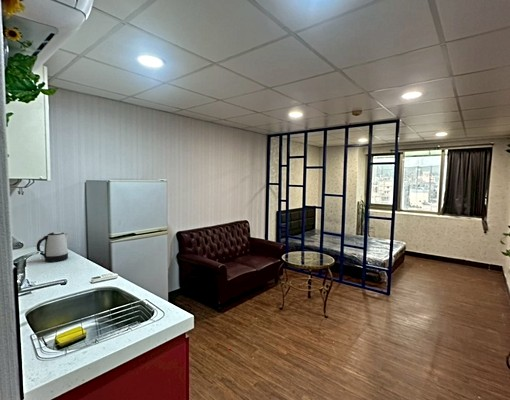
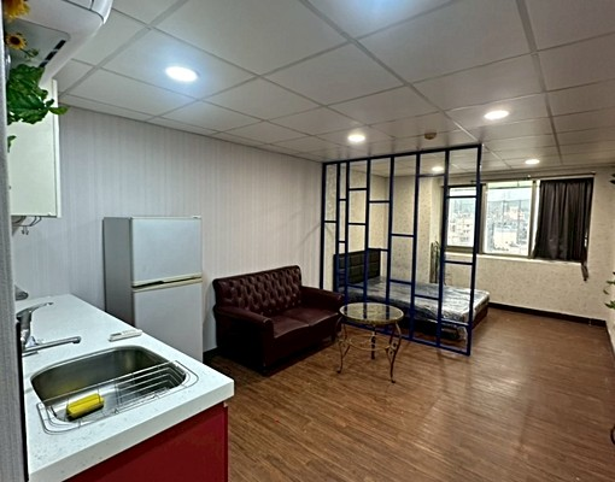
- kettle (53, 246)
